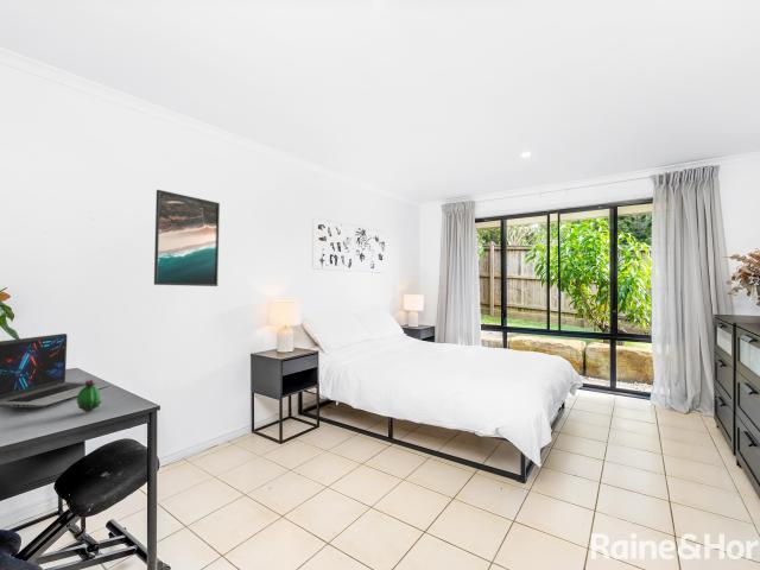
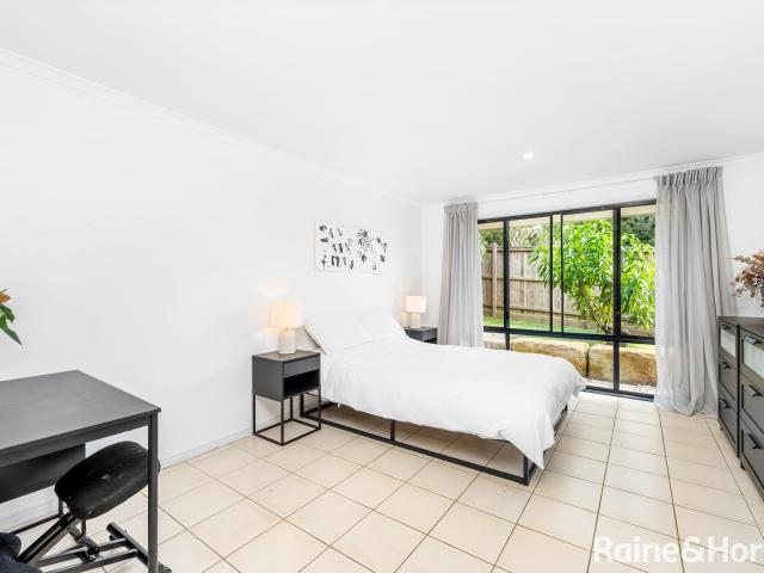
- laptop (55, 367)
- flowering cactus (88, 395)
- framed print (189, 241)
